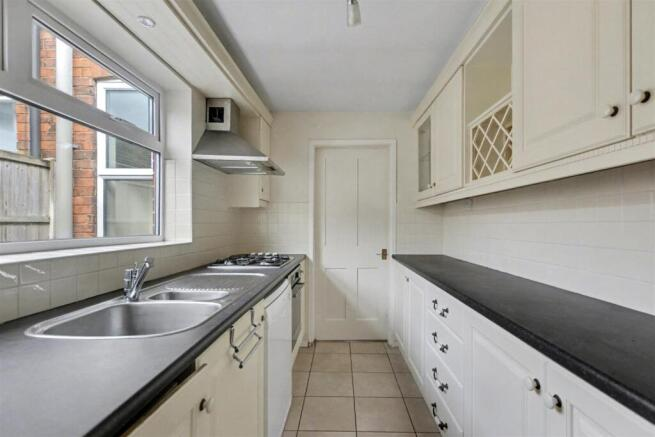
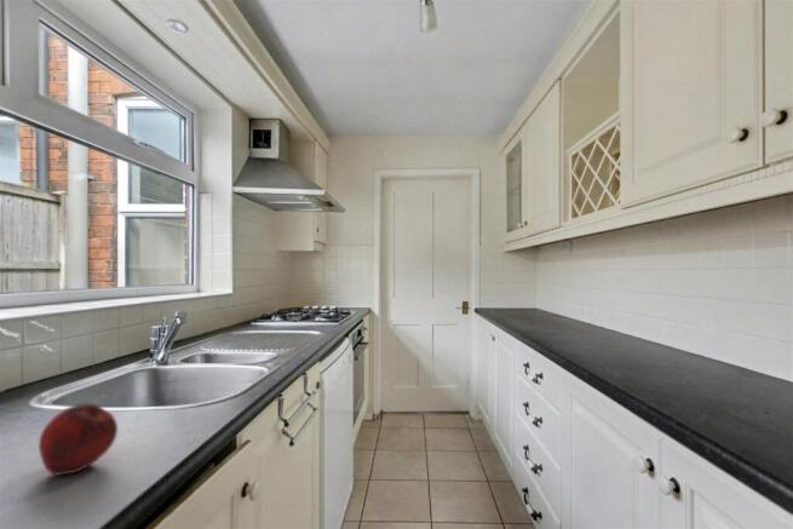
+ apple (79, 437)
